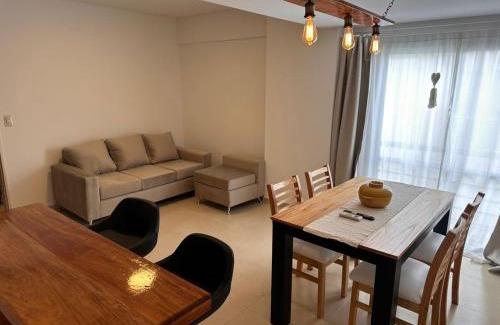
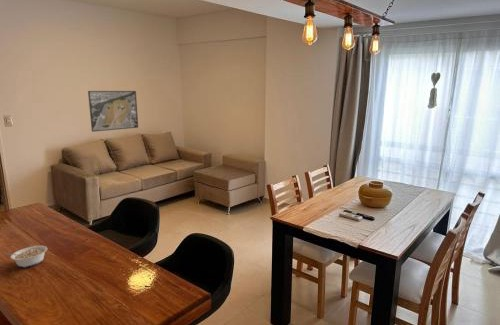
+ legume (28, 256)
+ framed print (114, 110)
